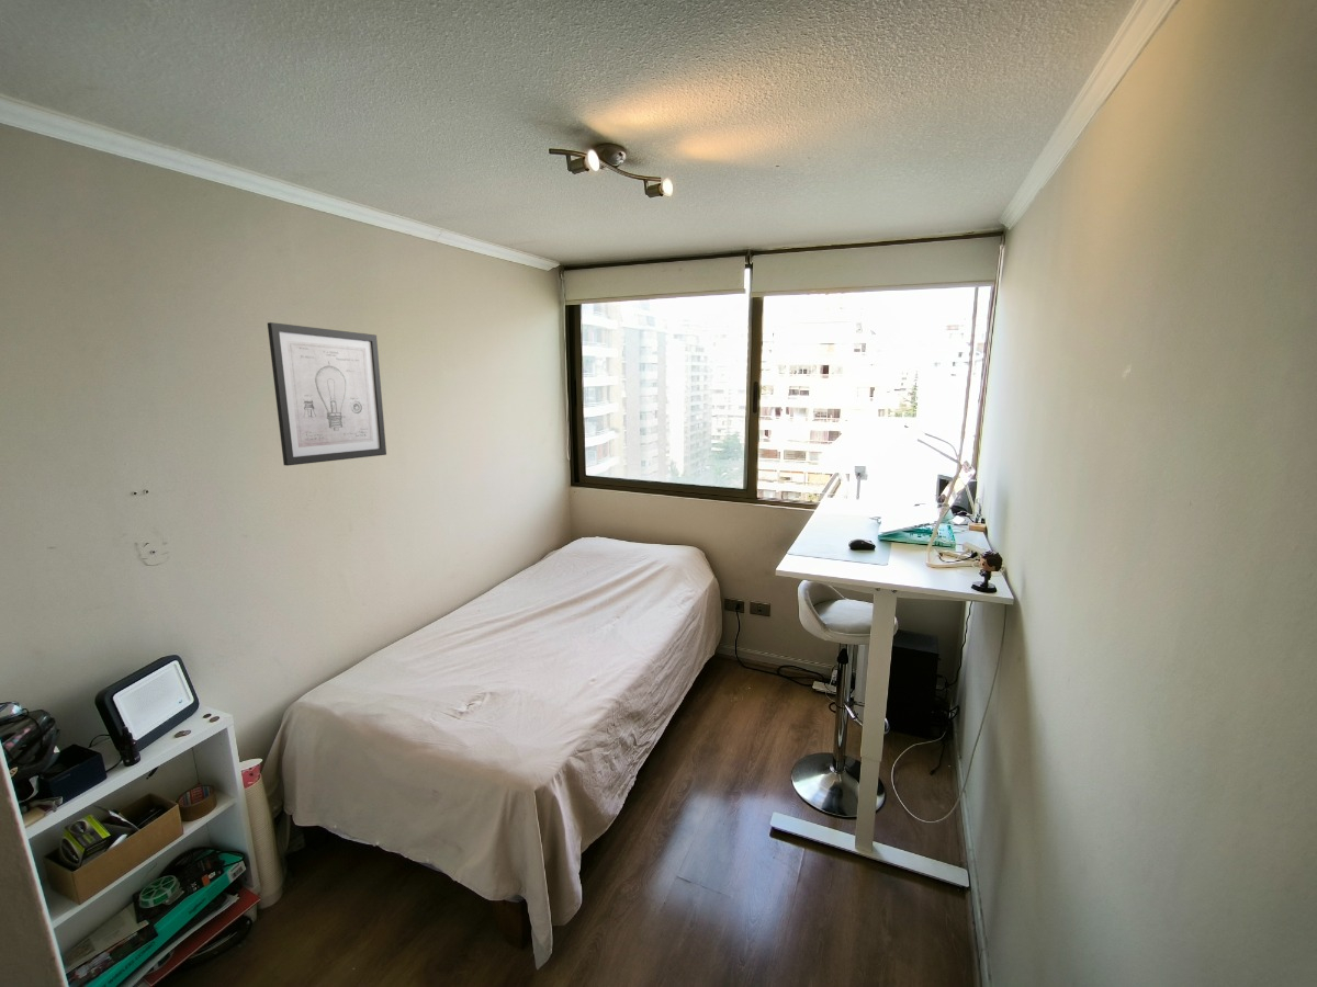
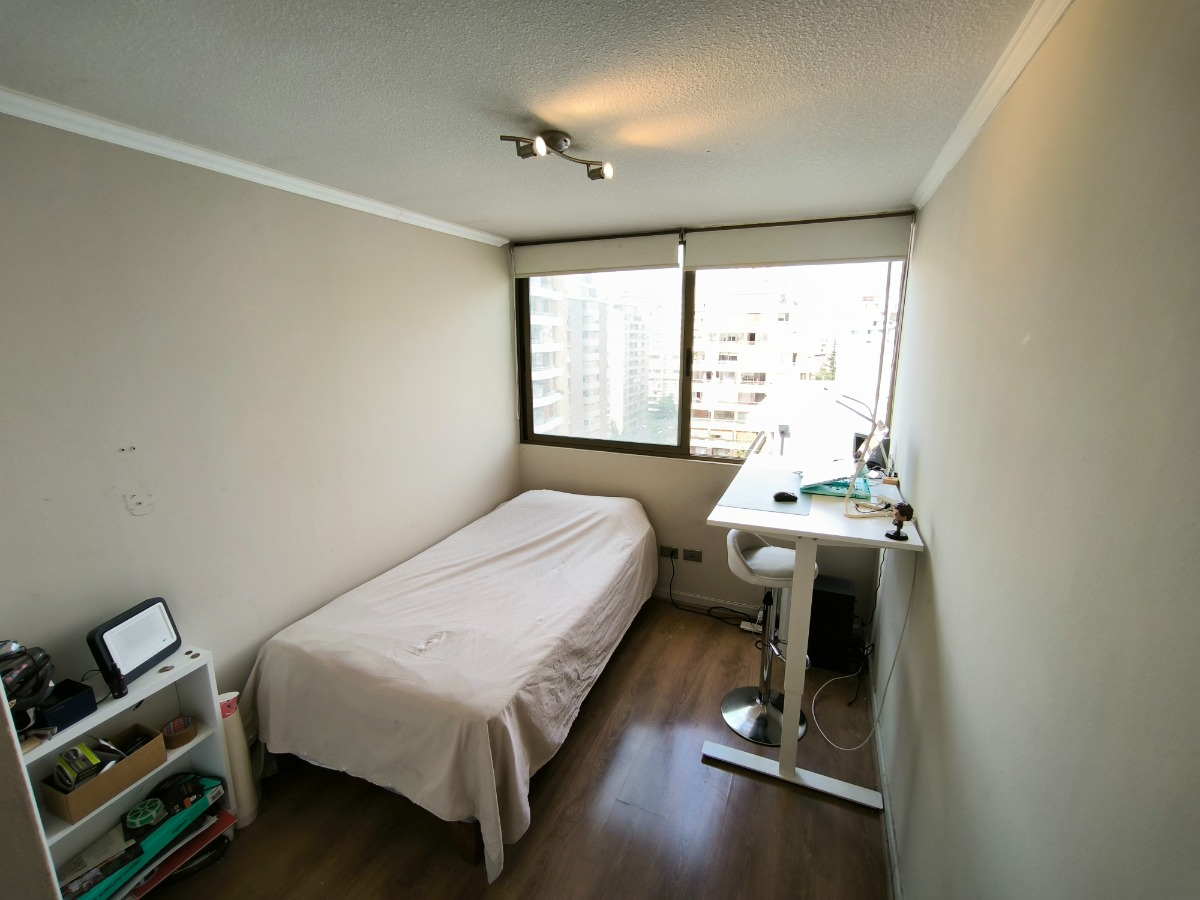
- wall art (333, 395)
